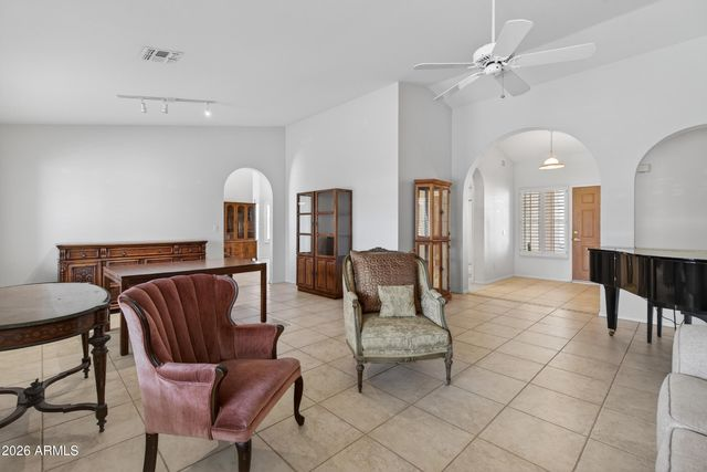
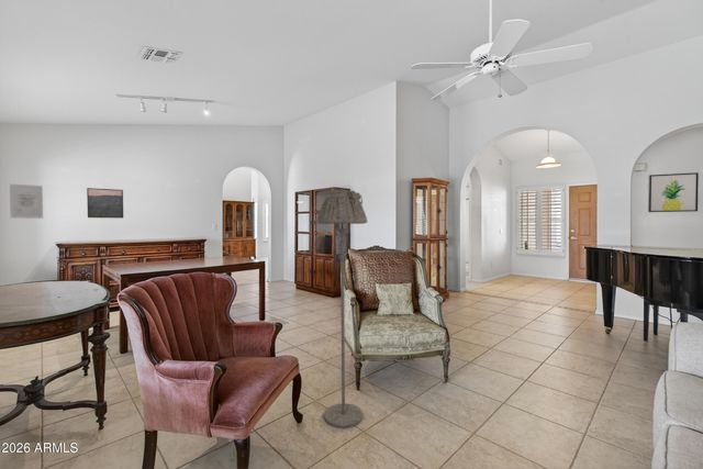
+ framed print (105, 203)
+ wall art (672, 192)
+ wall art (26, 201)
+ floor lamp (342, 304)
